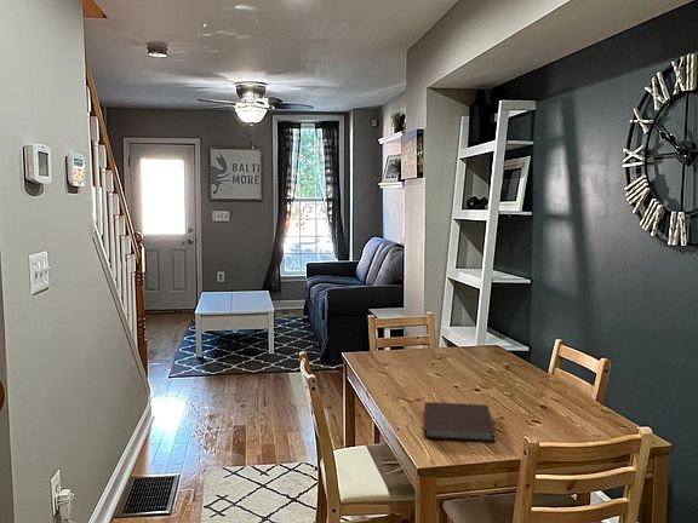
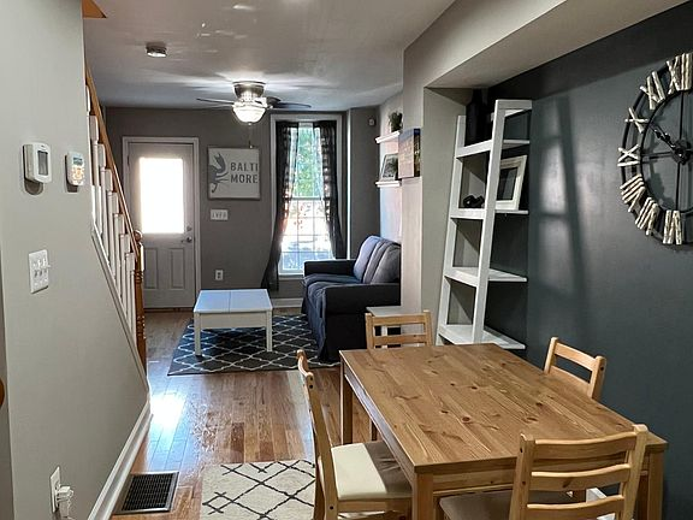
- notebook (457, 420)
